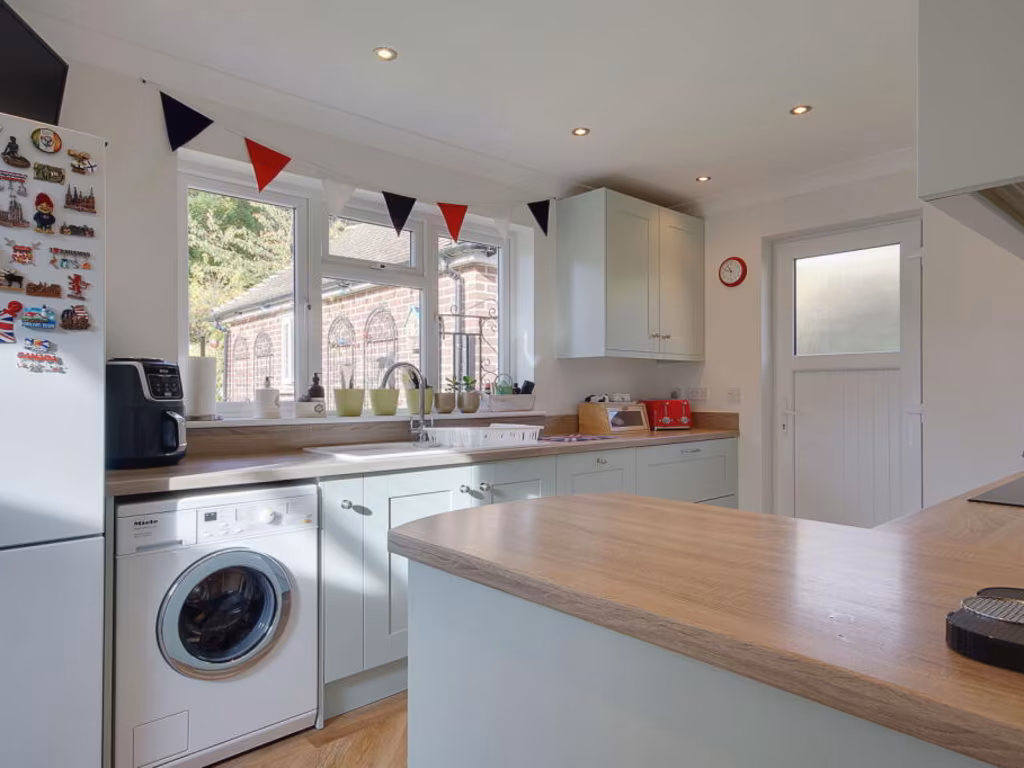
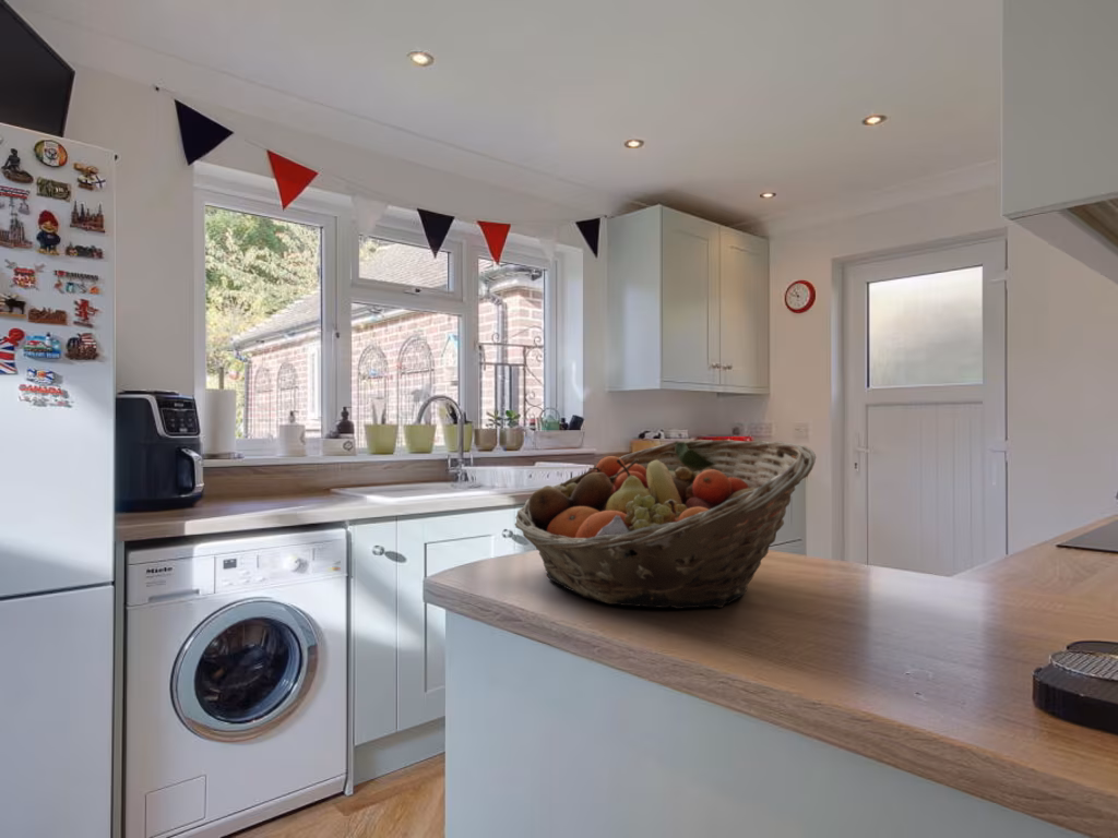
+ fruit basket (655, 510)
